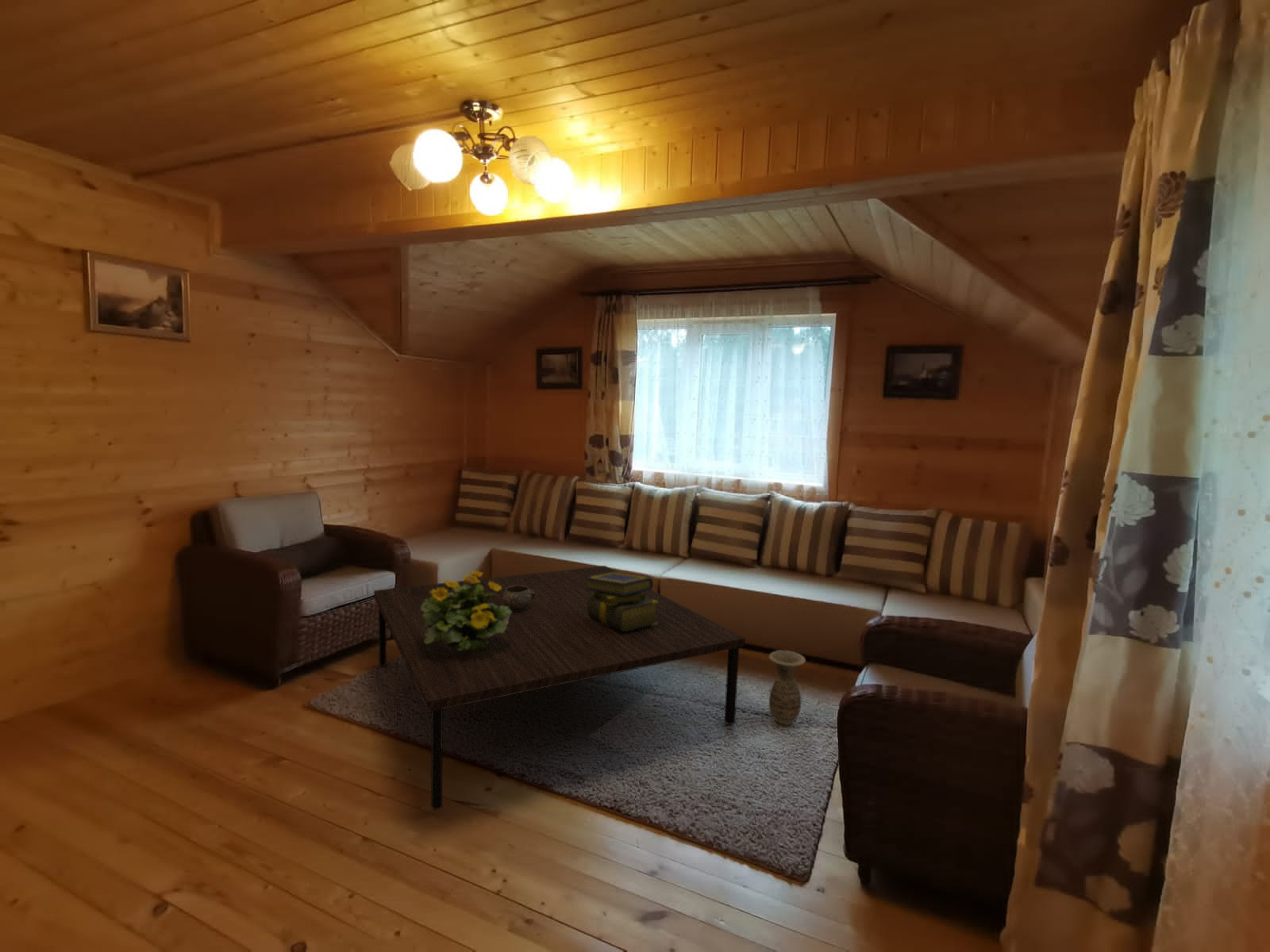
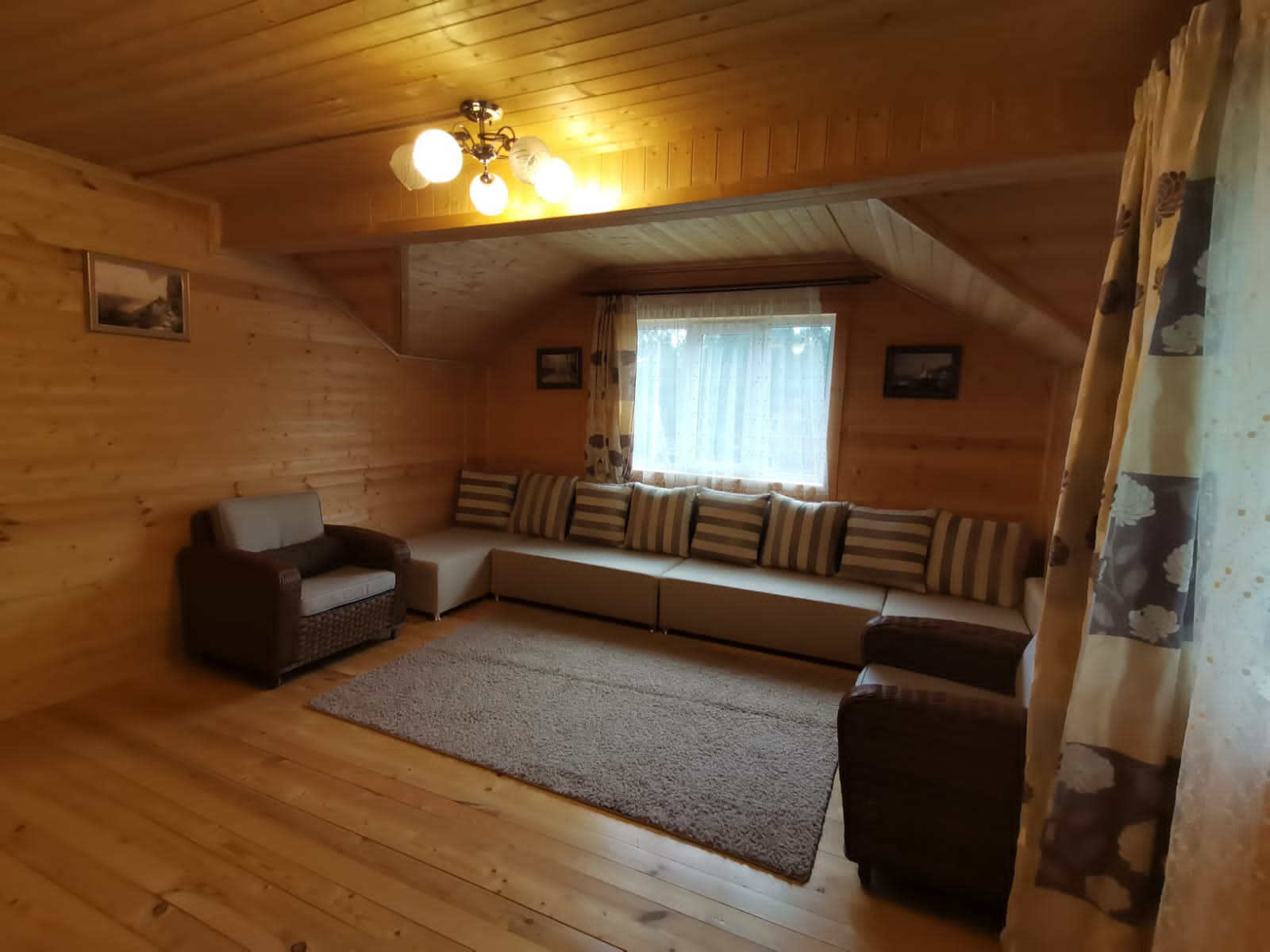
- decorative bowl (518, 598)
- coffee table (543, 652)
- stack of books (619, 598)
- flowering plant (463, 609)
- ceramic jug (785, 689)
